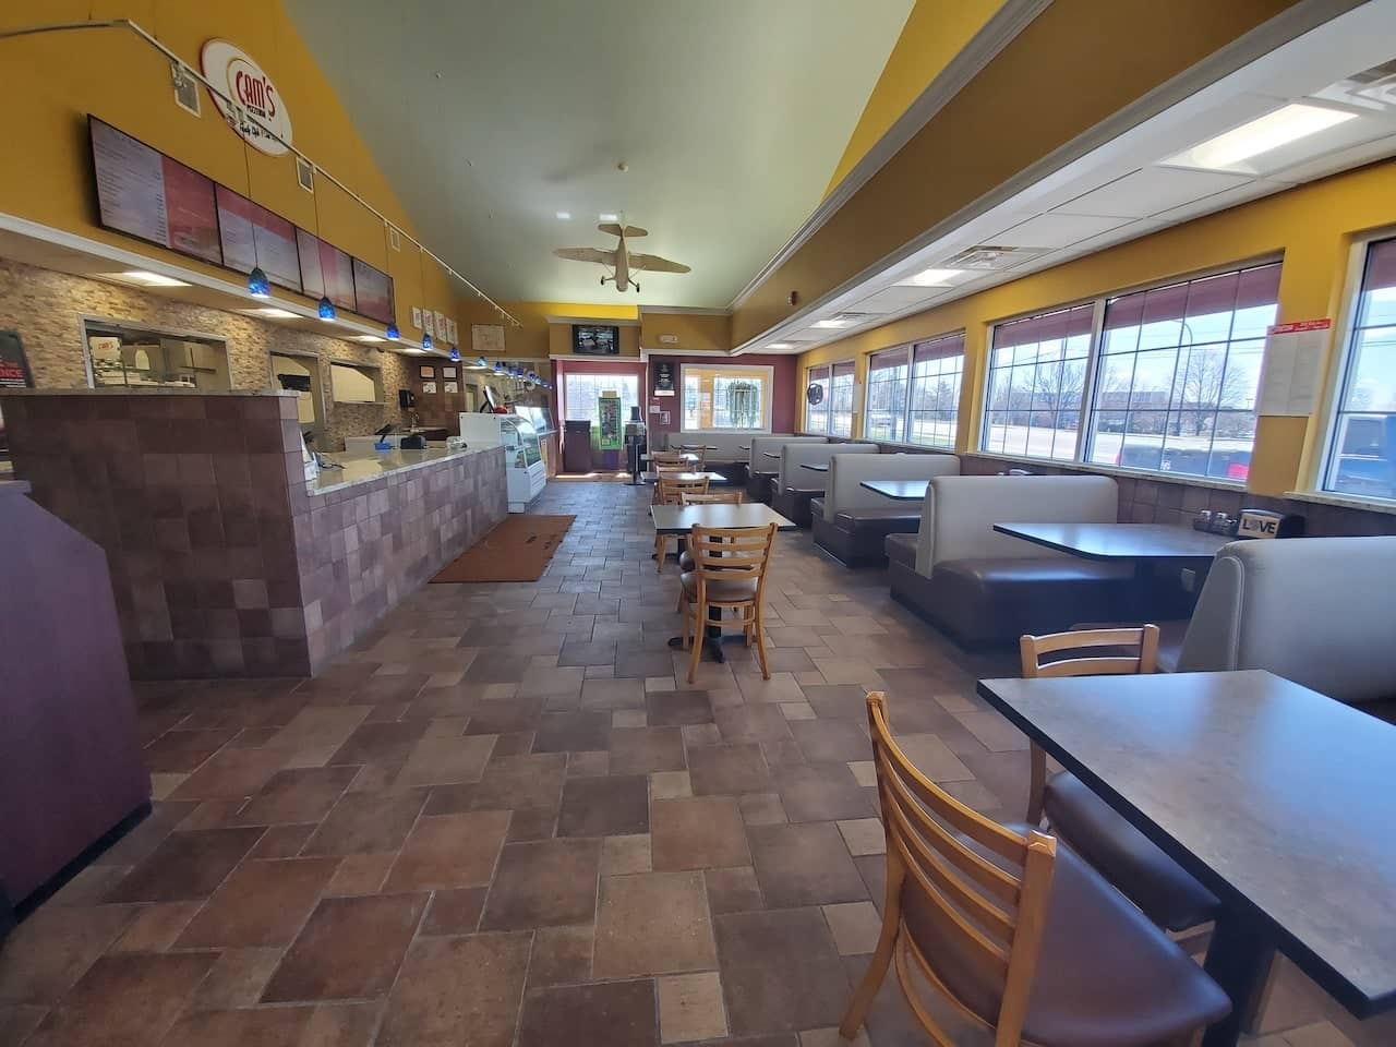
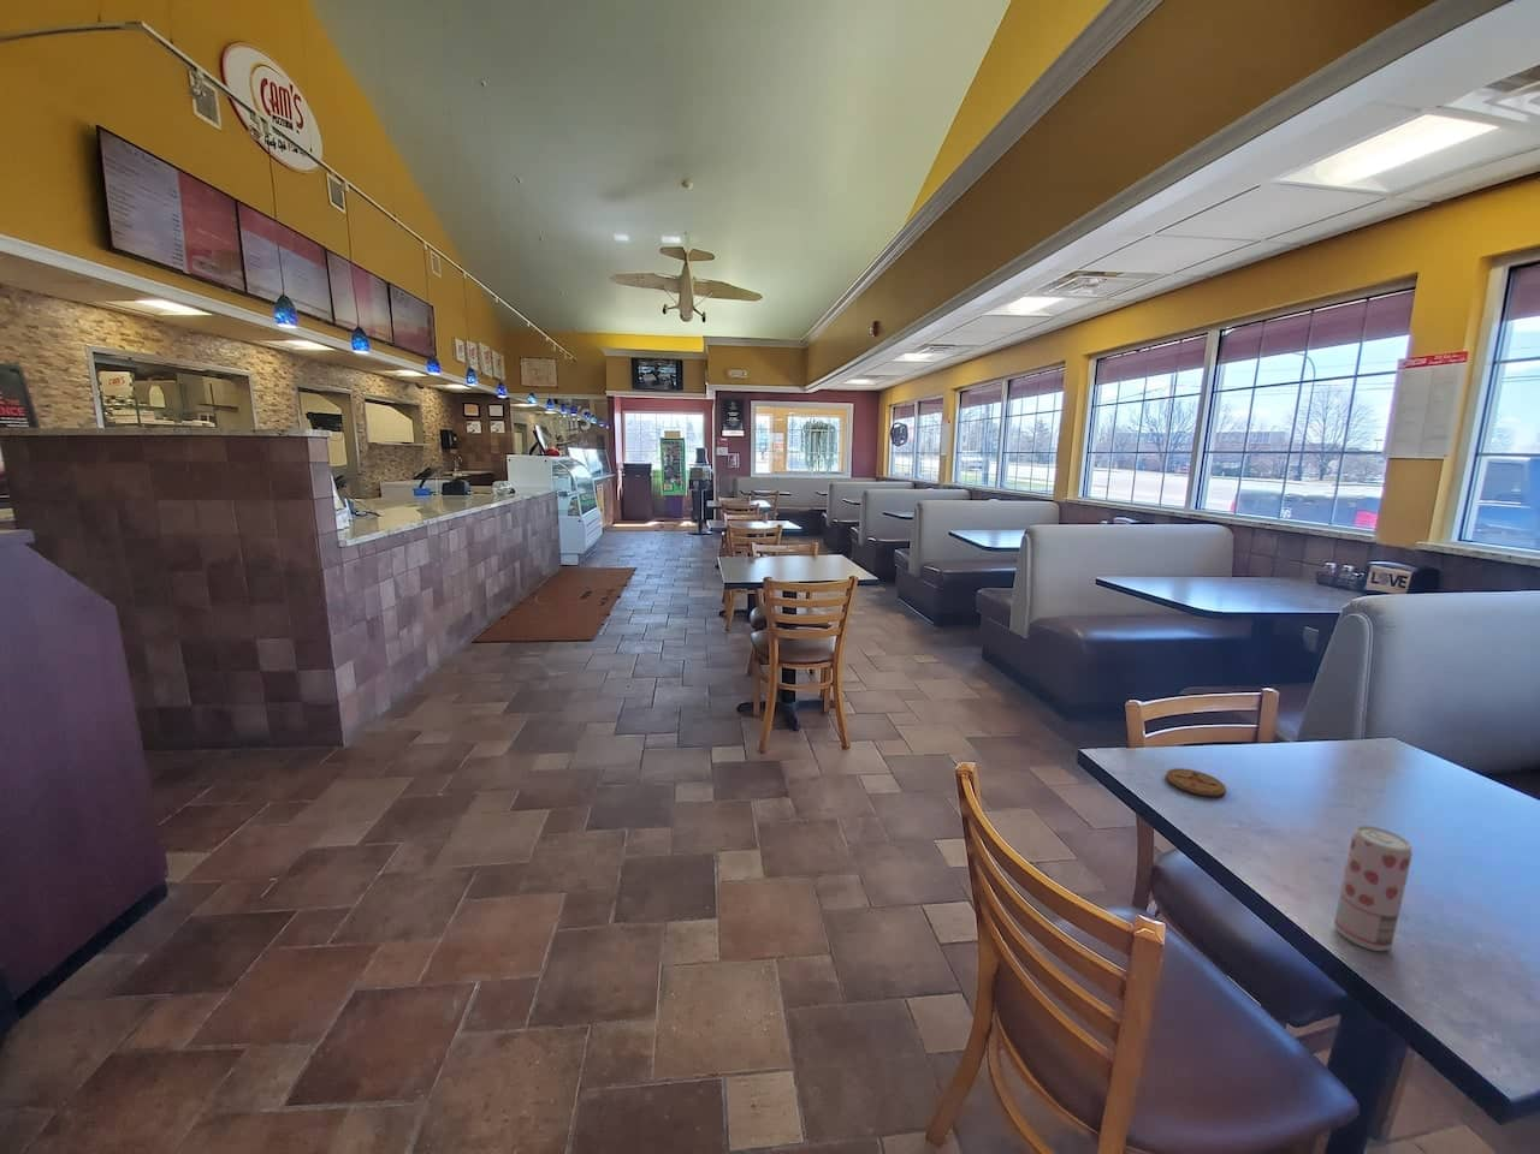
+ beverage can (1371, 887)
+ coaster (1194, 782)
